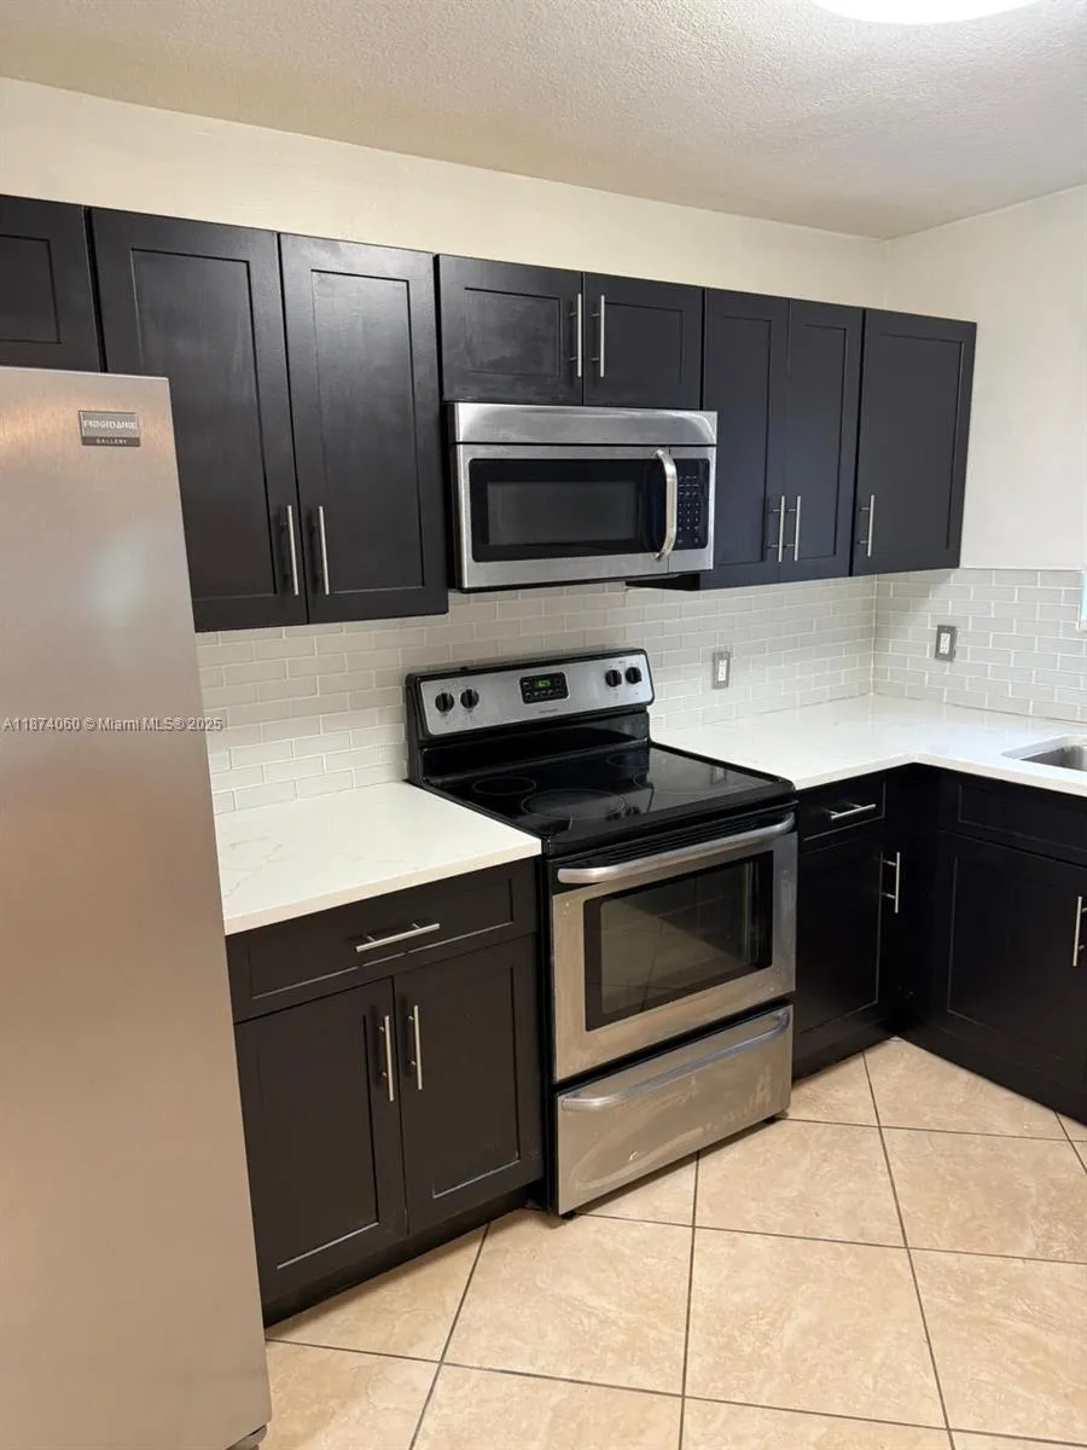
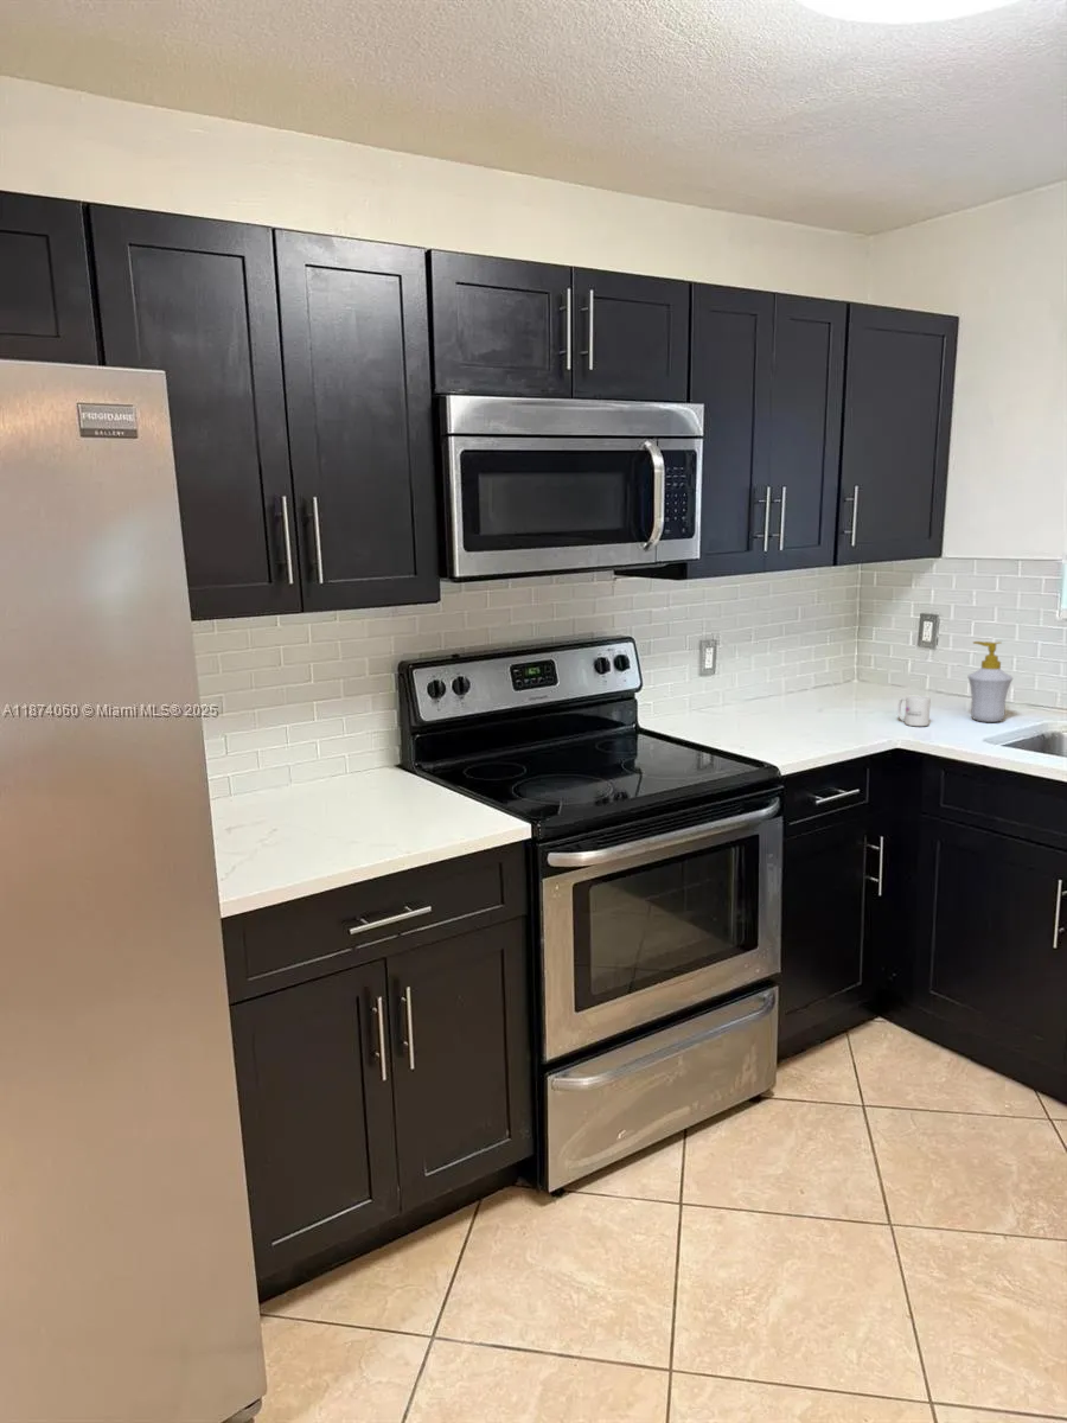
+ soap bottle (989, 681)
+ mug (913, 709)
